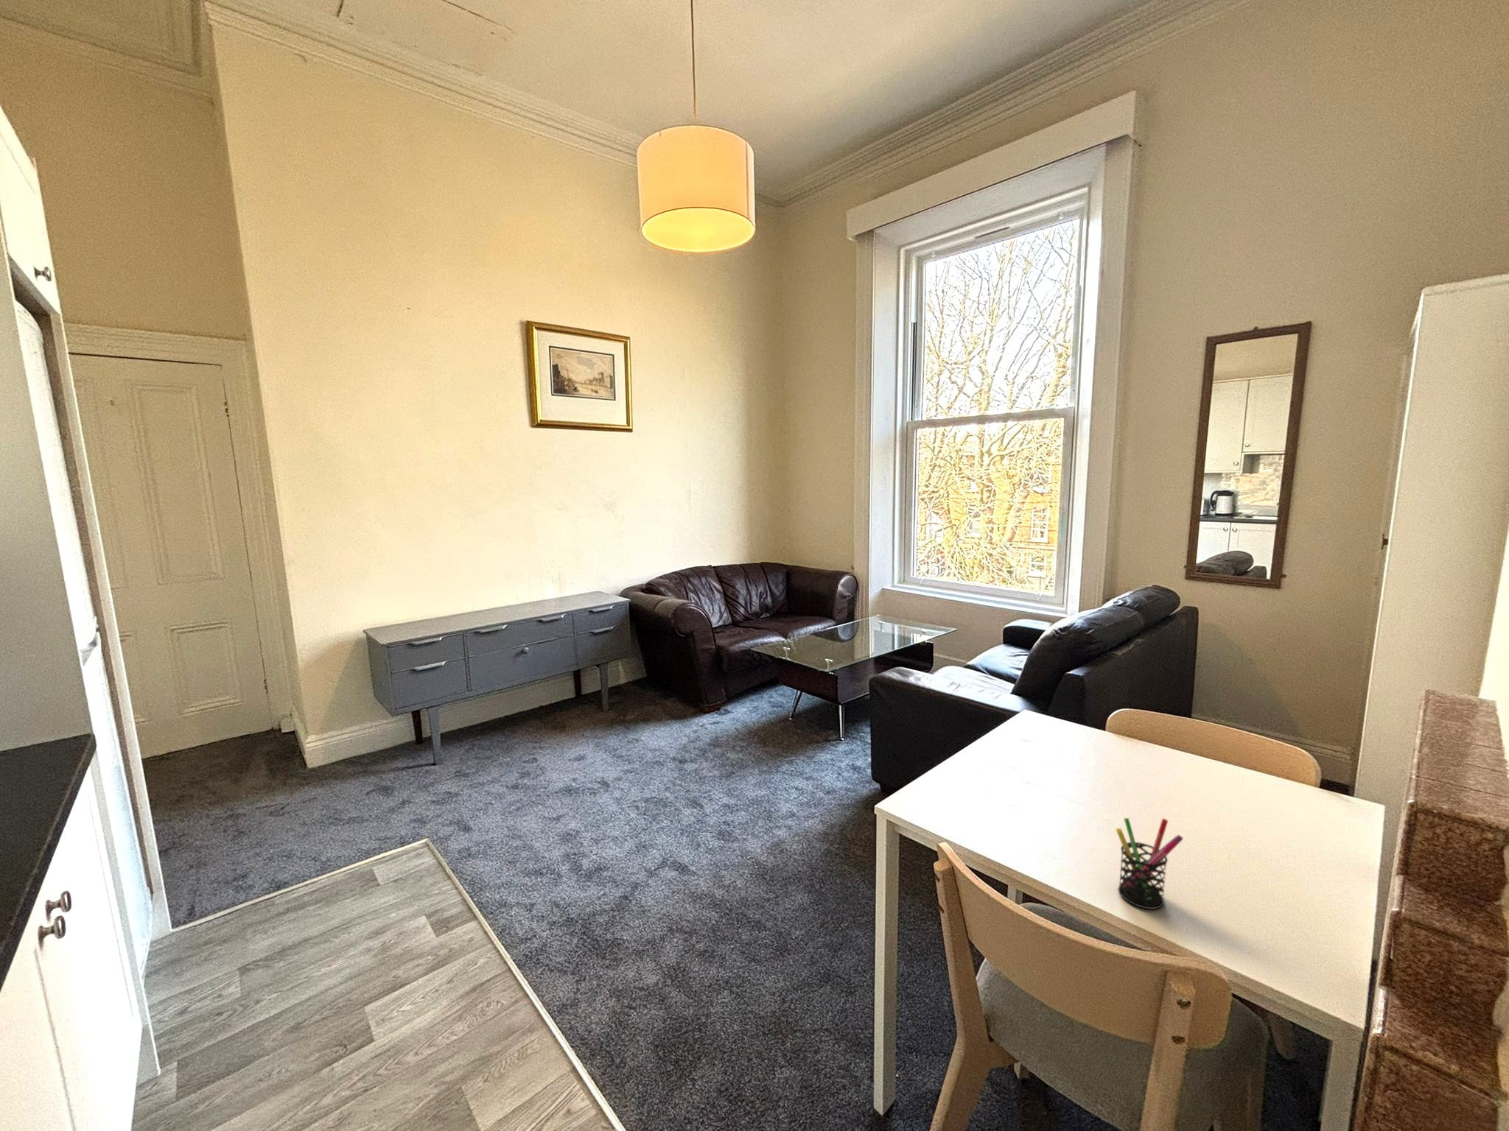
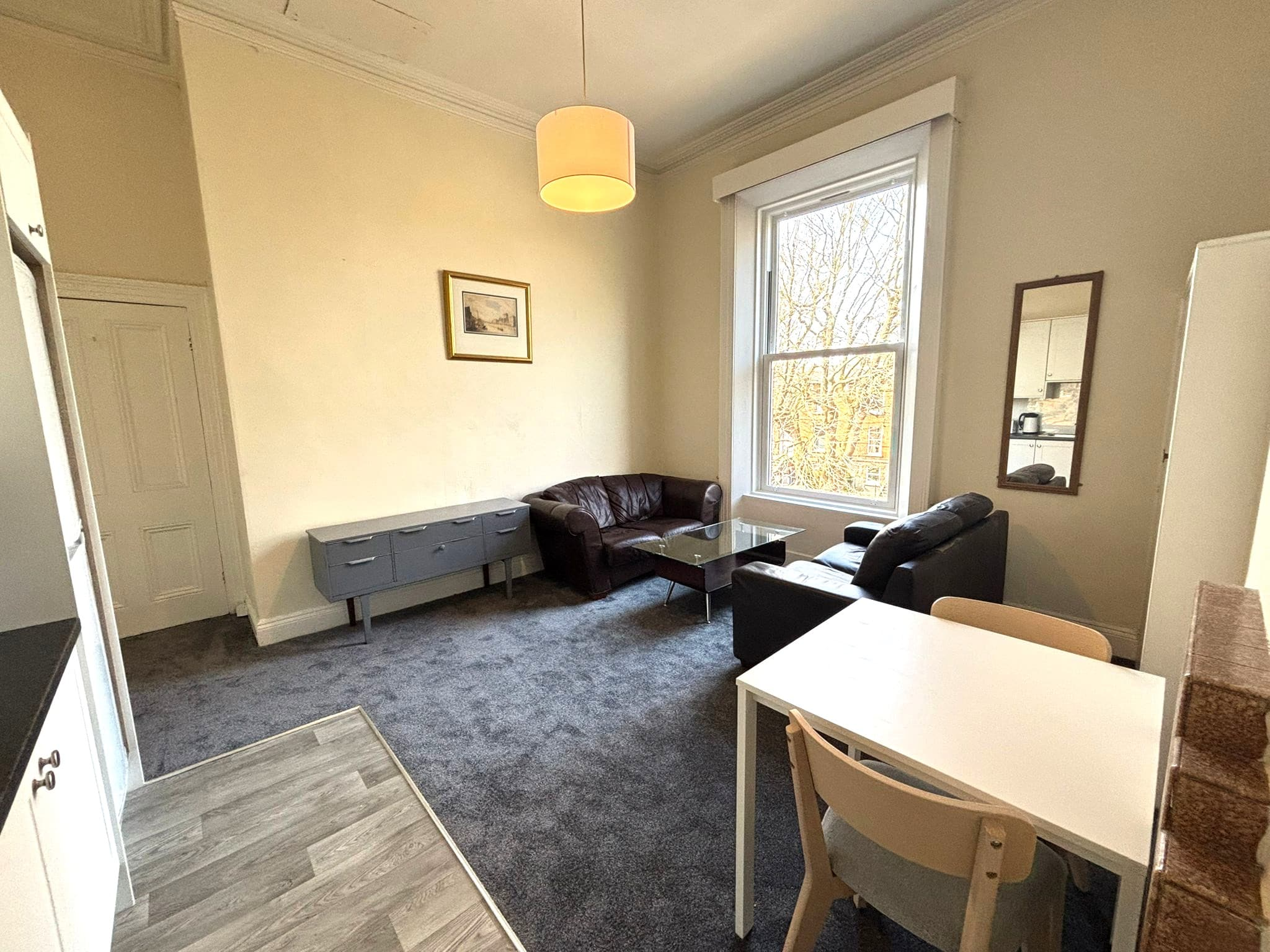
- pen holder (1142, 857)
